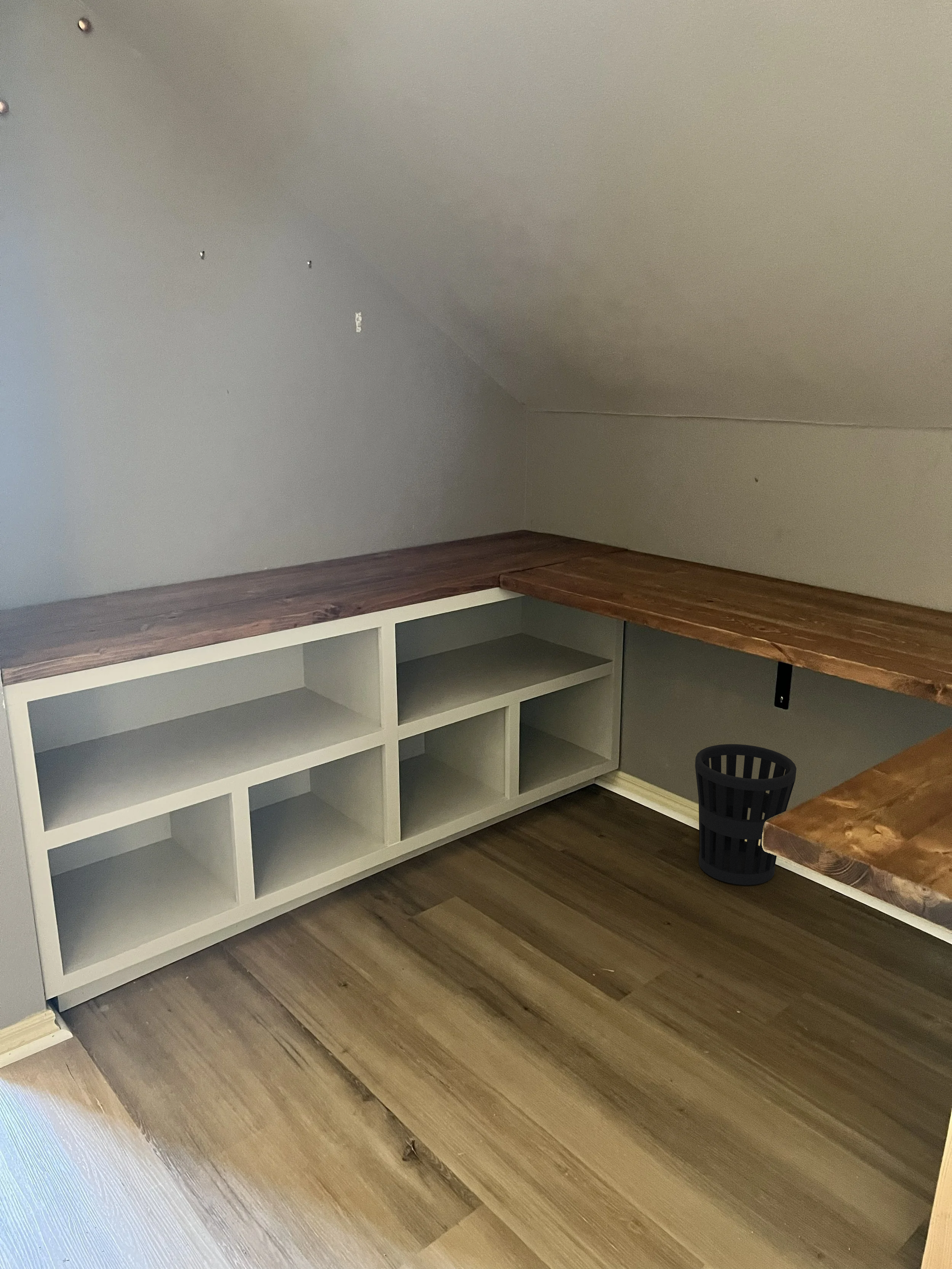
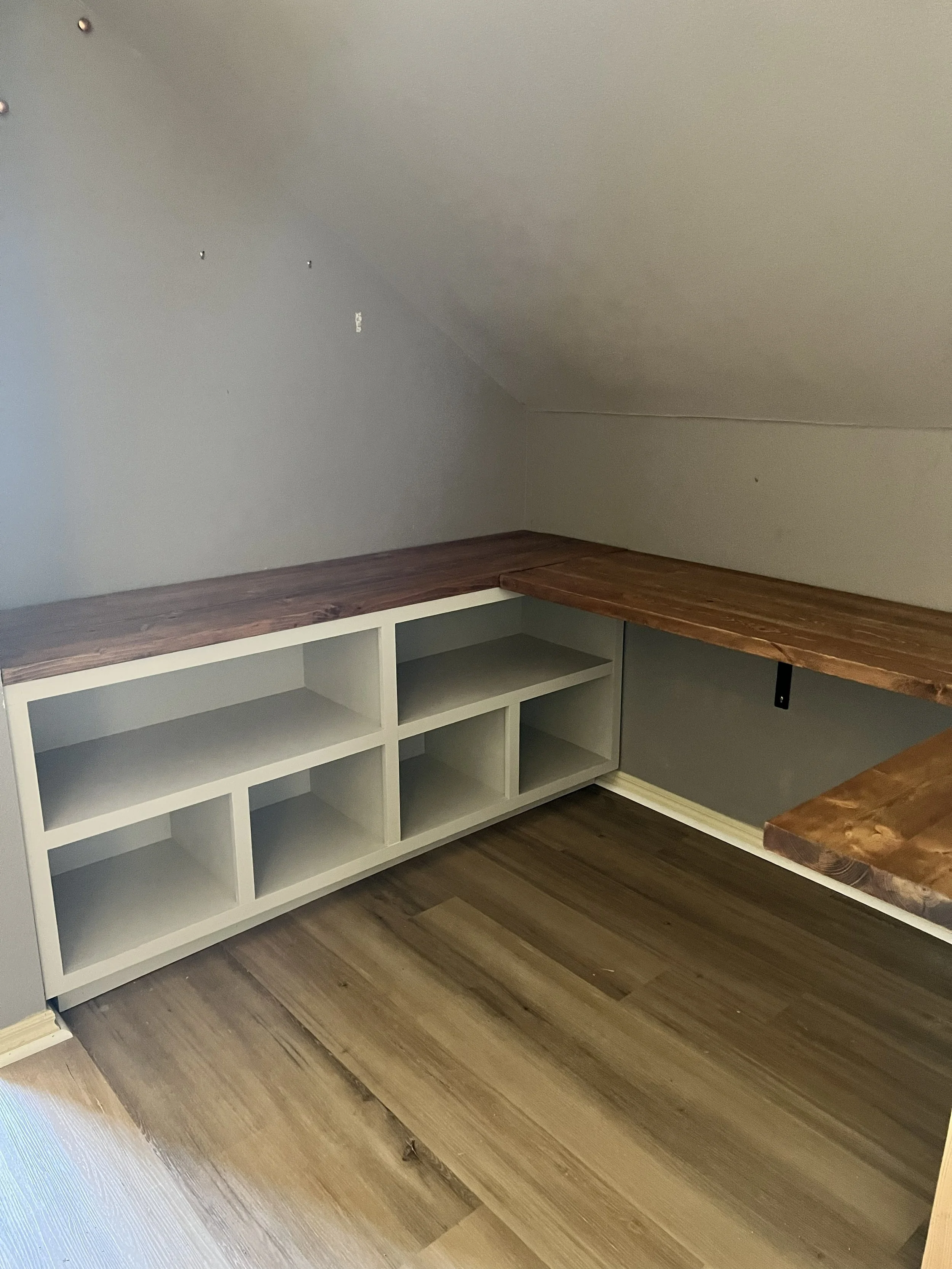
- wastebasket (741, 814)
